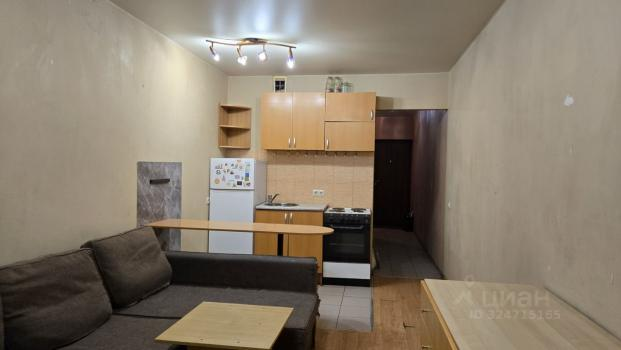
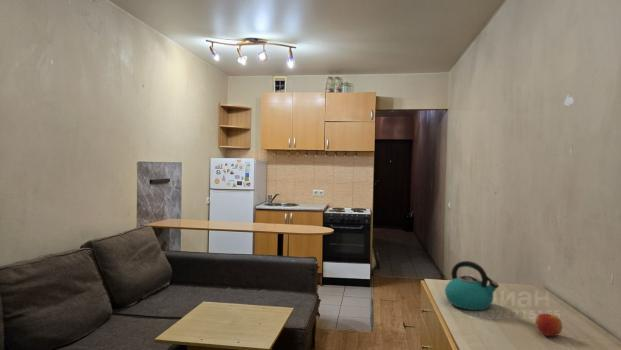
+ kettle (472, 283)
+ apple (548, 324)
